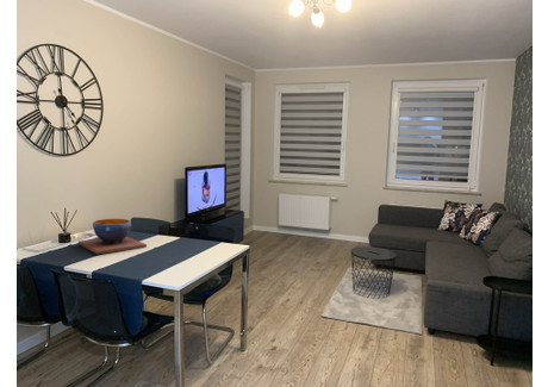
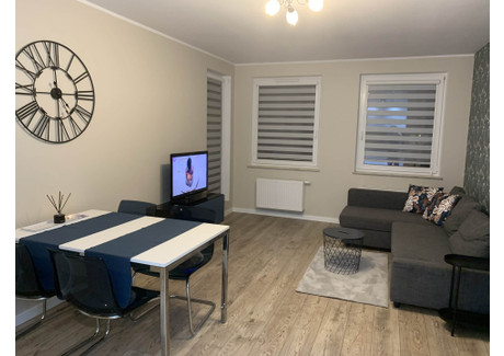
- decorative bowl (112, 233)
